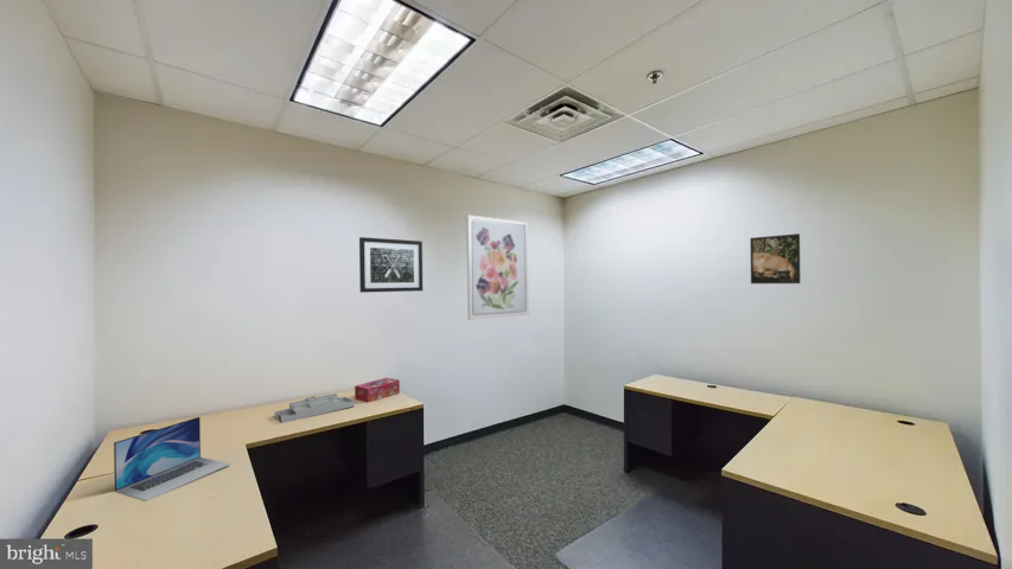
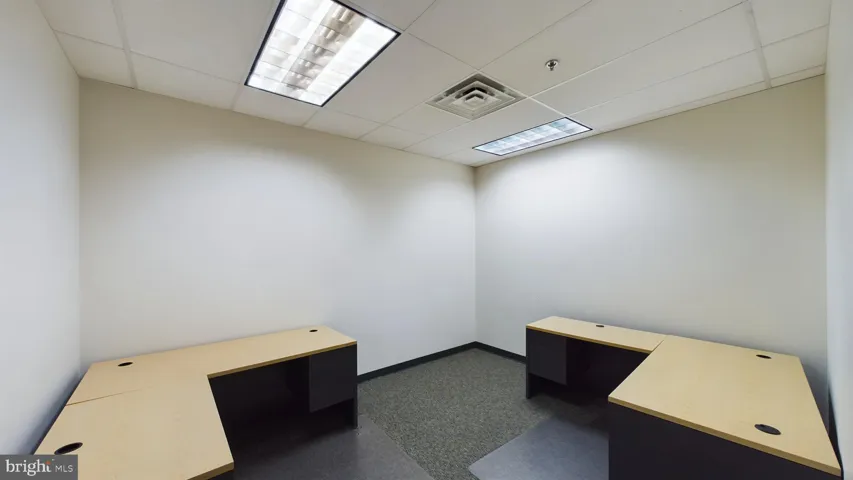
- laptop (176, 454)
- wall art (498, 268)
- desk organizer (316, 404)
- tissue box (377, 389)
- wall art (392, 266)
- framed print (774, 260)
